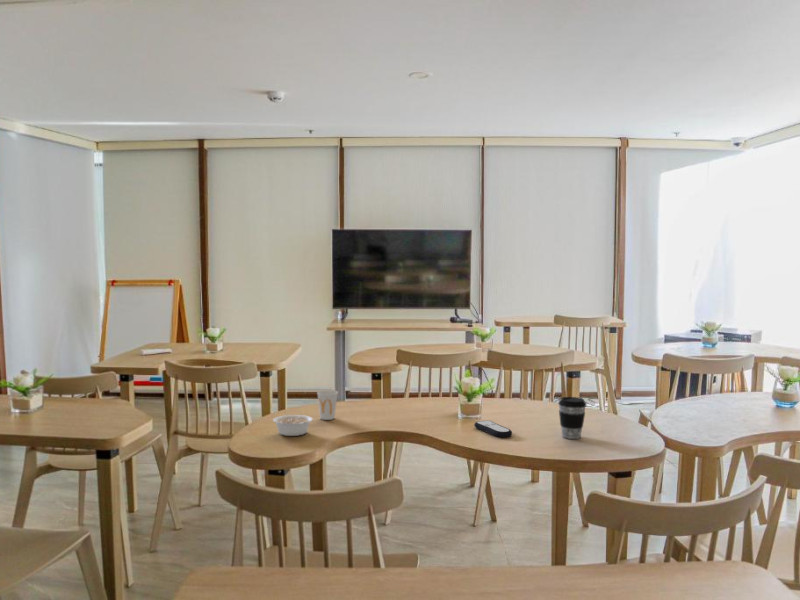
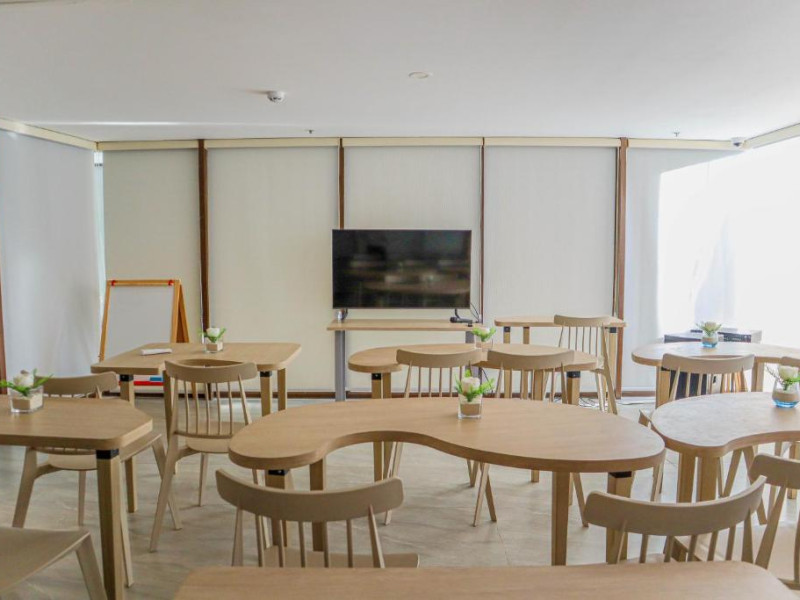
- remote control (493, 428)
- coffee cup (571, 417)
- legume (294, 424)
- cup (327, 405)
